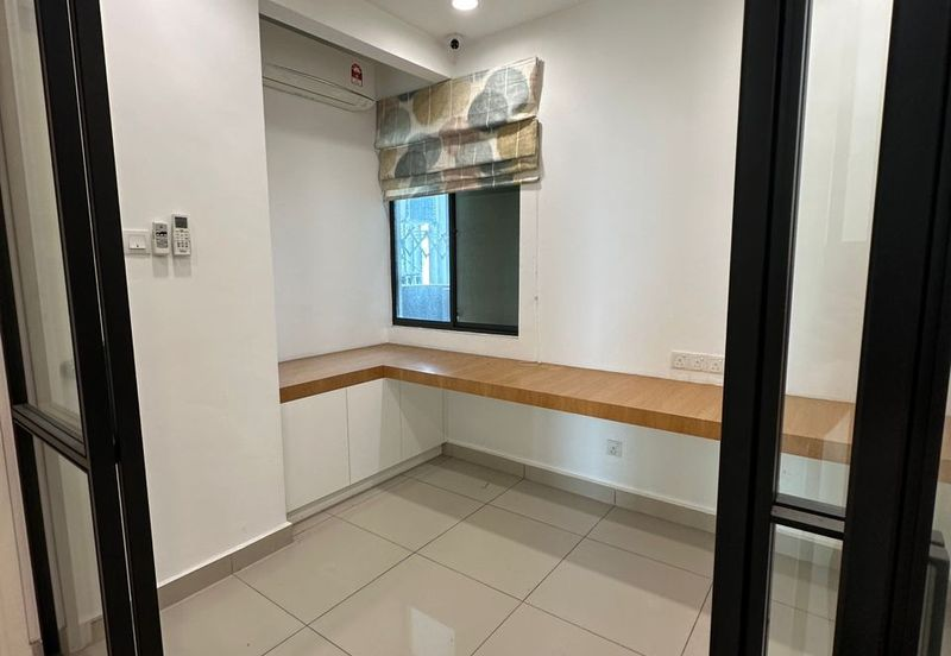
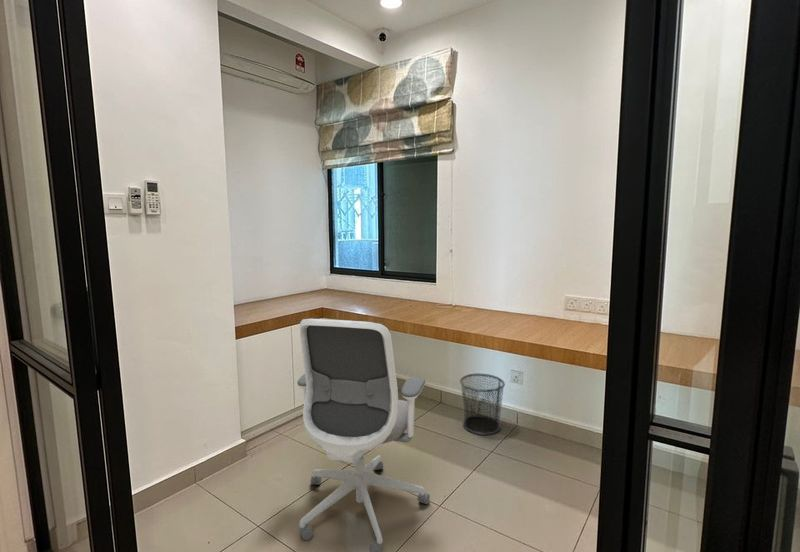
+ waste bin (481, 403)
+ office chair (354, 410)
